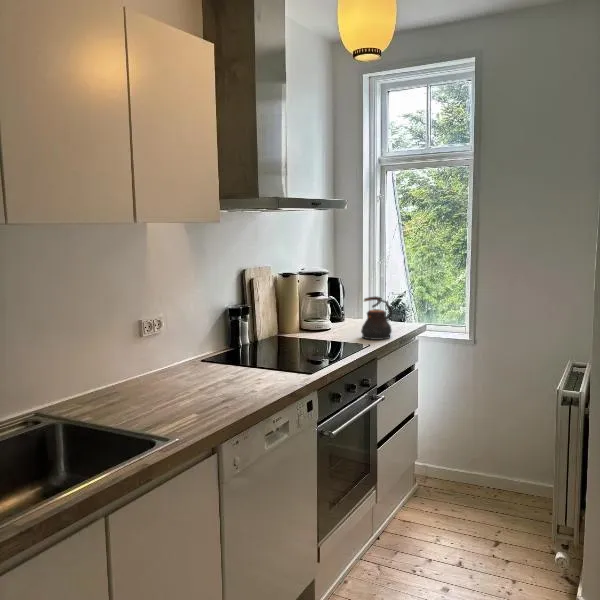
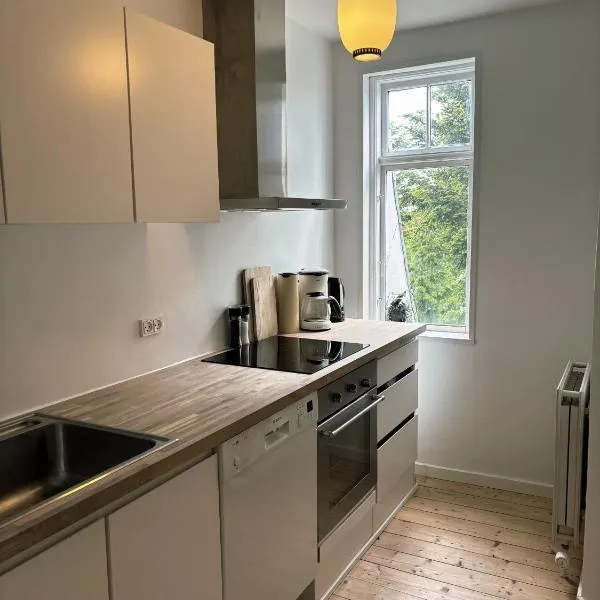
- teapot (377, 317)
